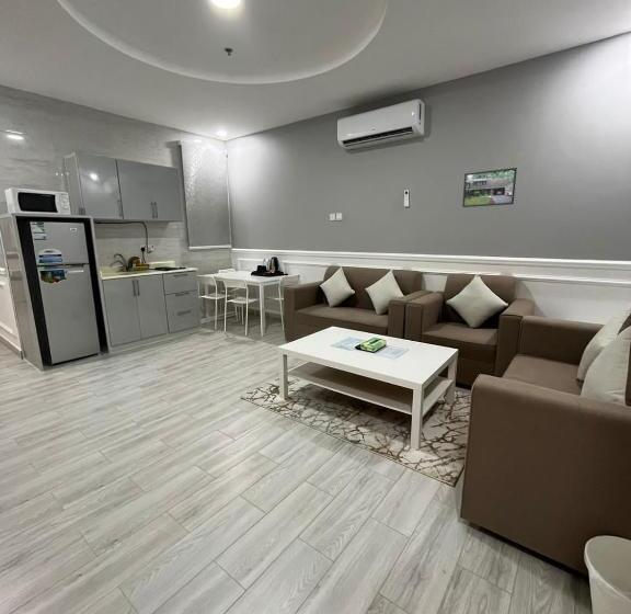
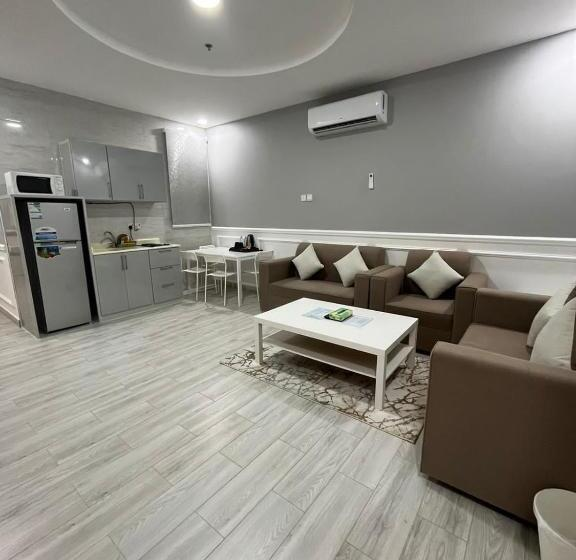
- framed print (487, 187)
